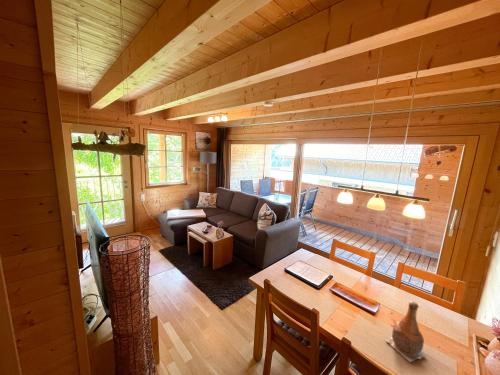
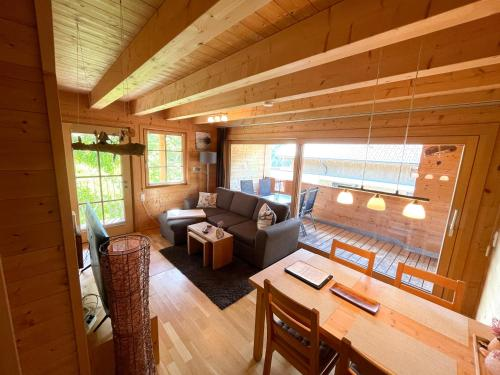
- bottle (408, 325)
